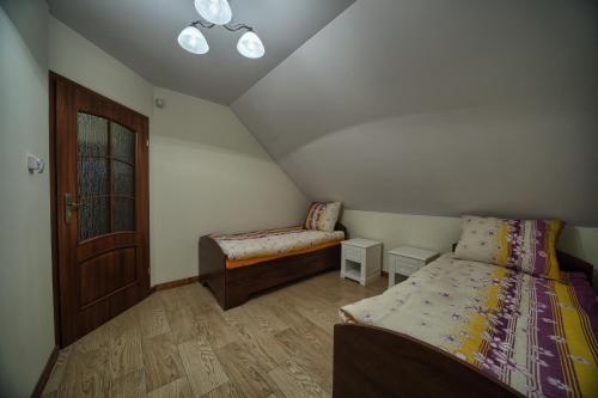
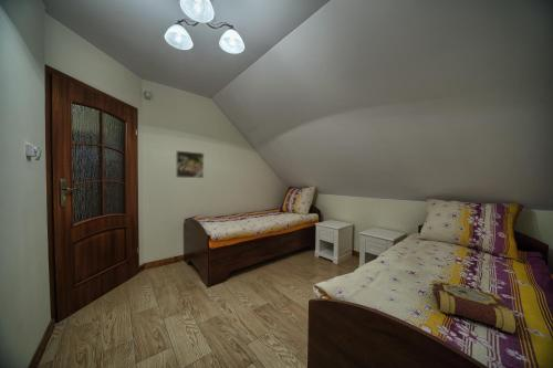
+ book (471, 302)
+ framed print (190, 165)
